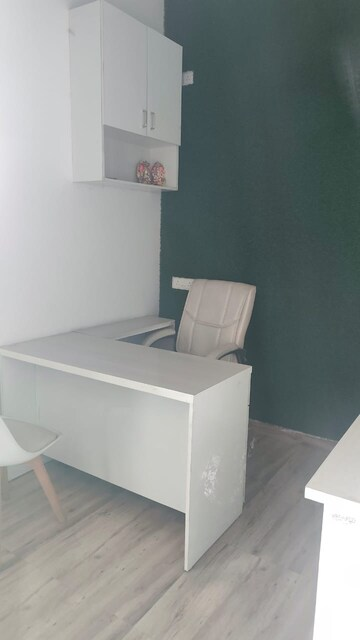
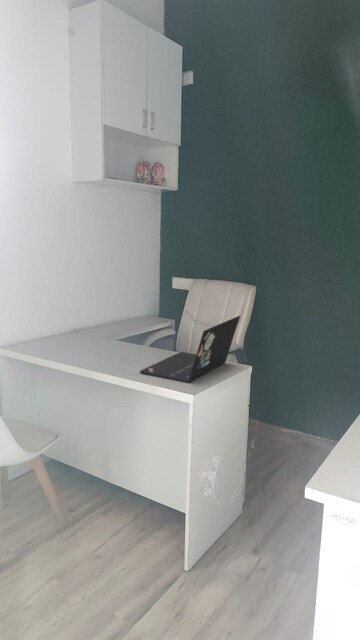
+ laptop (199, 344)
